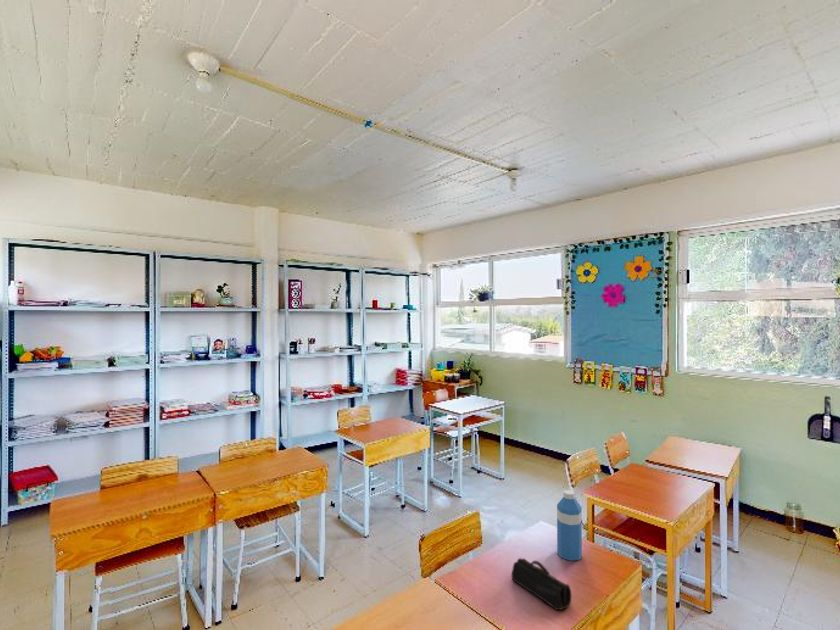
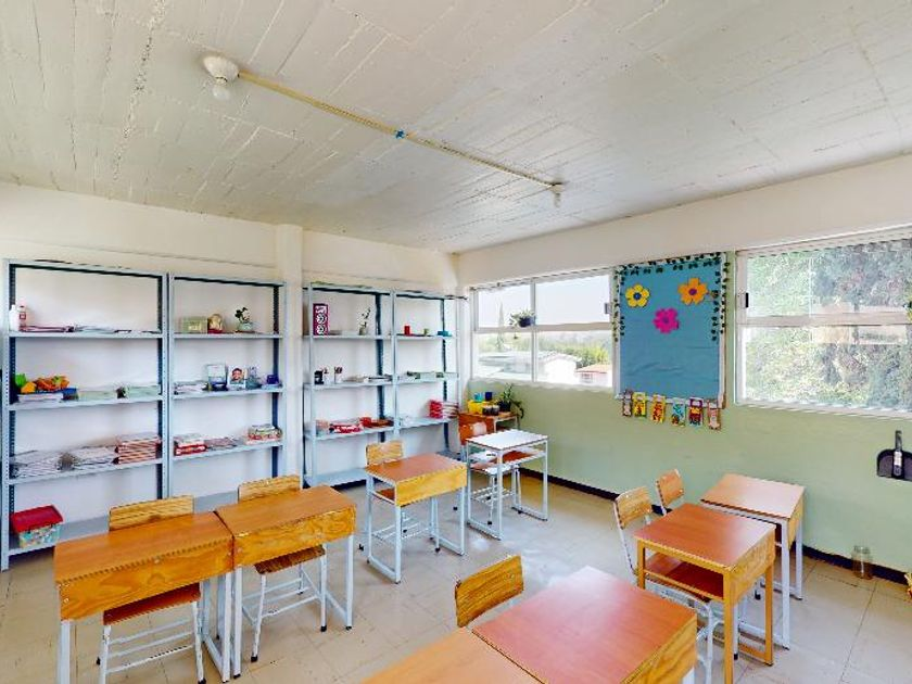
- pencil case (540, 576)
- water bottle (569, 523)
